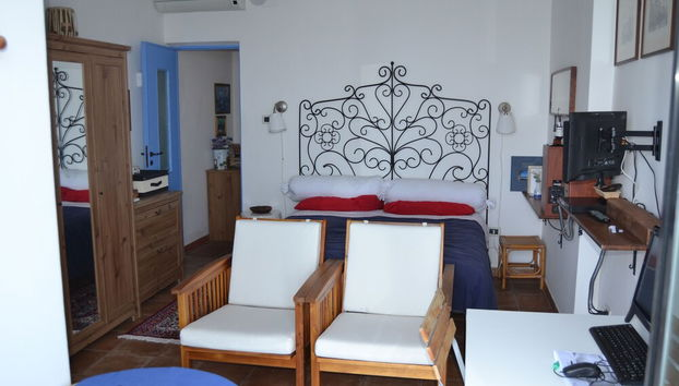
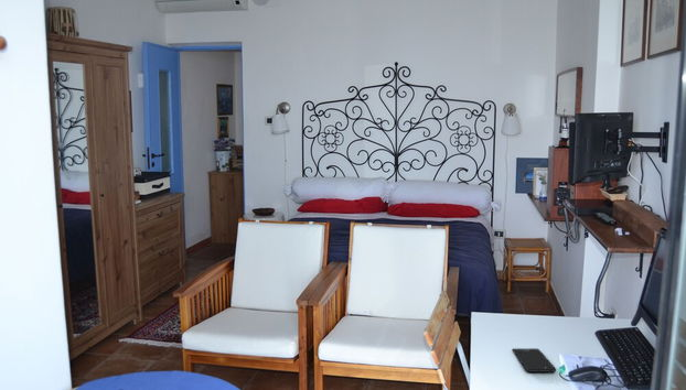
+ cell phone (533, 359)
